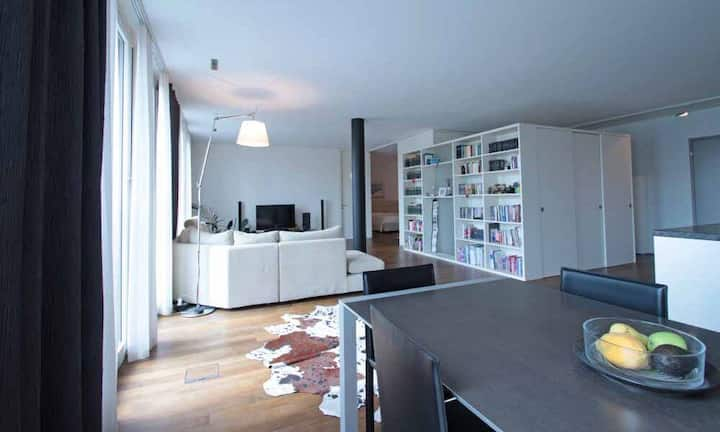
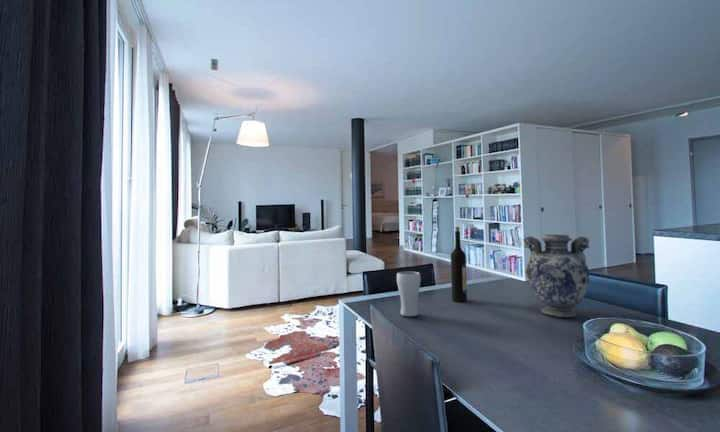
+ decorative vase (557, 274)
+ drinking glass (408, 293)
+ wine bottle (458, 263)
